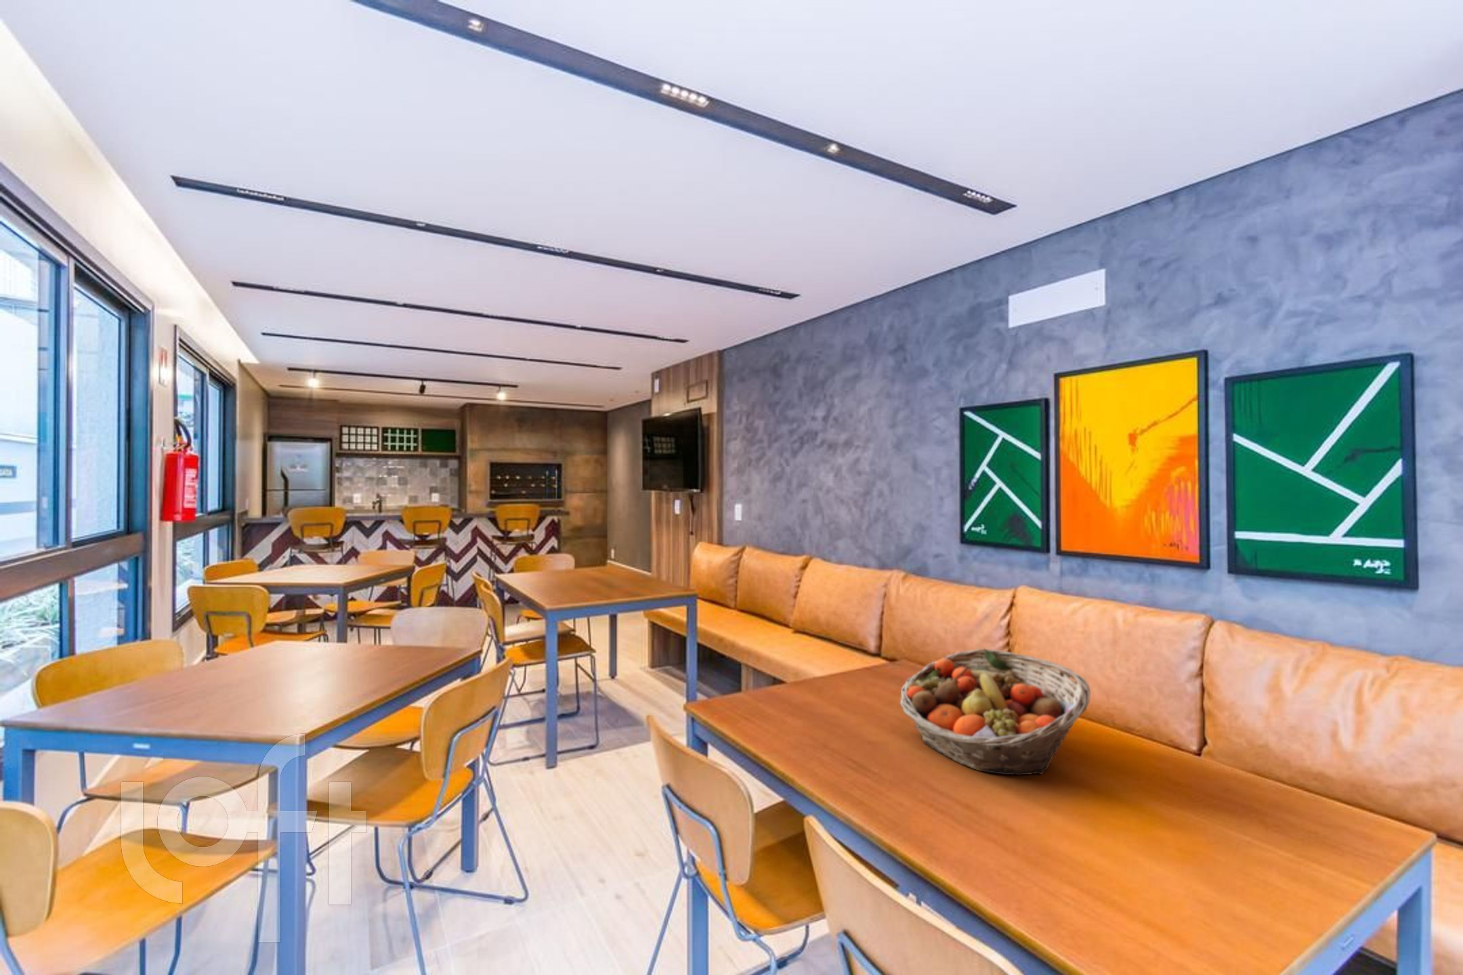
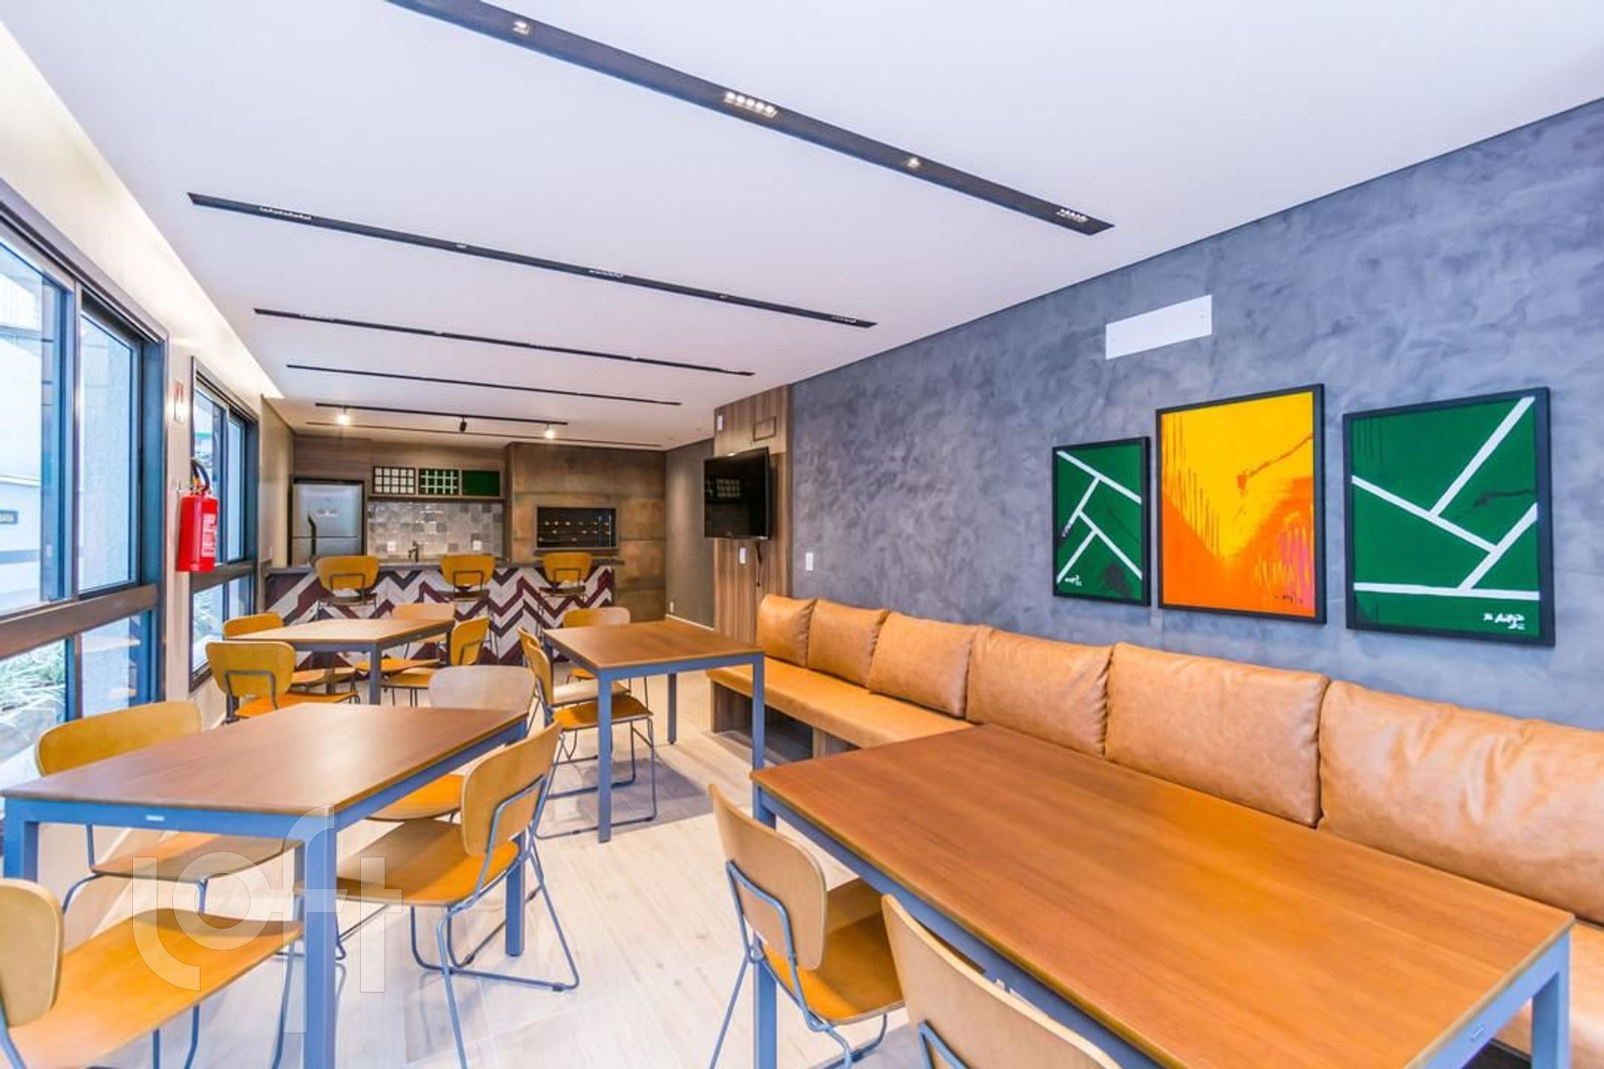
- fruit basket (988, 705)
